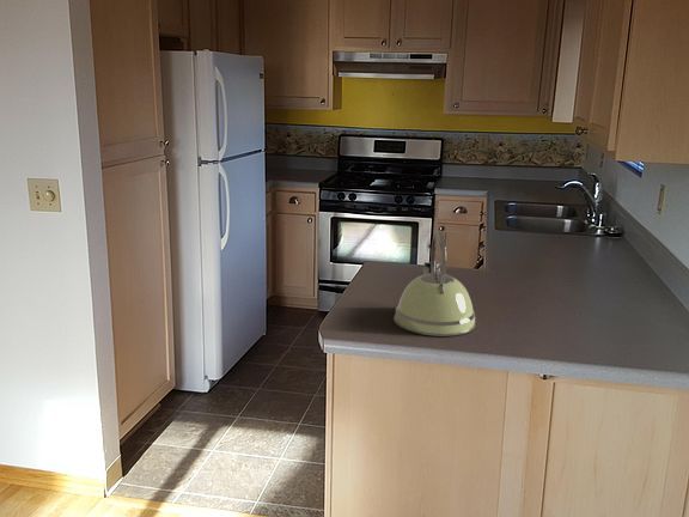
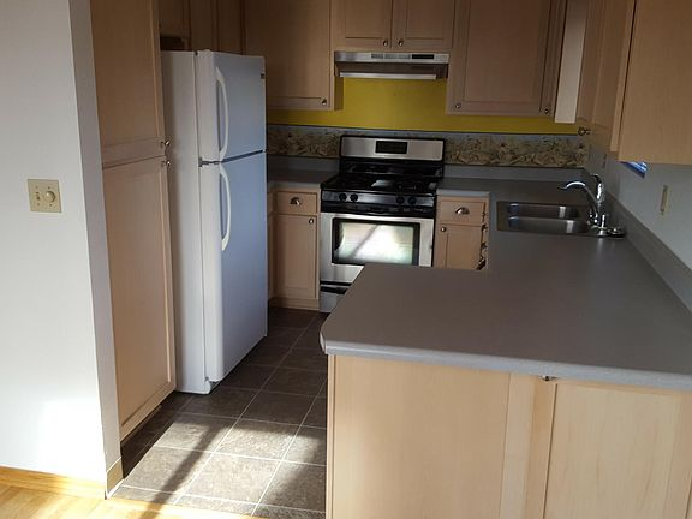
- kettle (435, 275)
